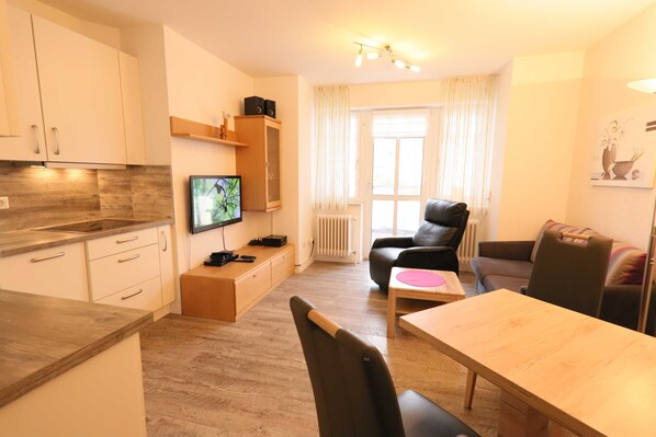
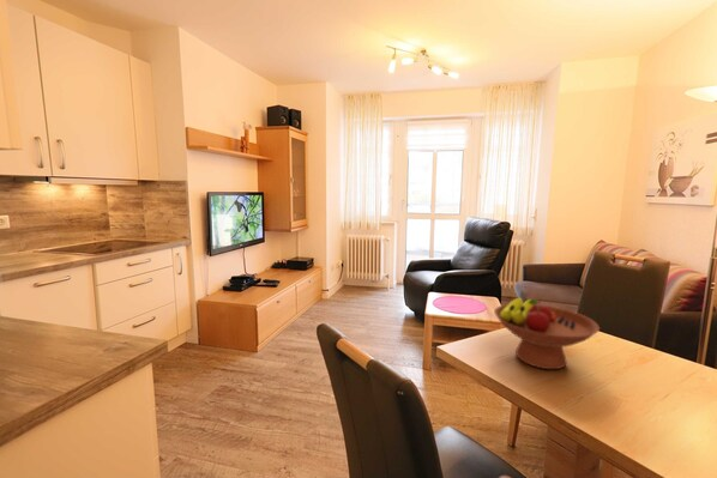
+ fruit bowl (542, 329)
